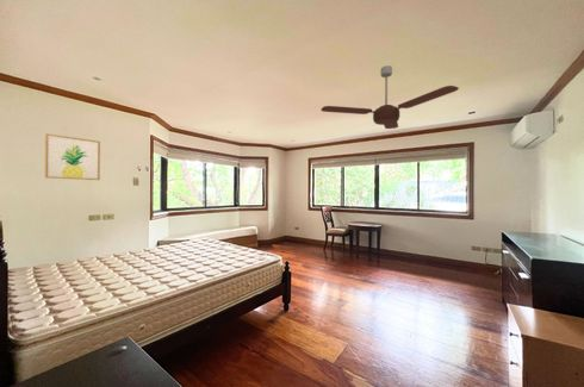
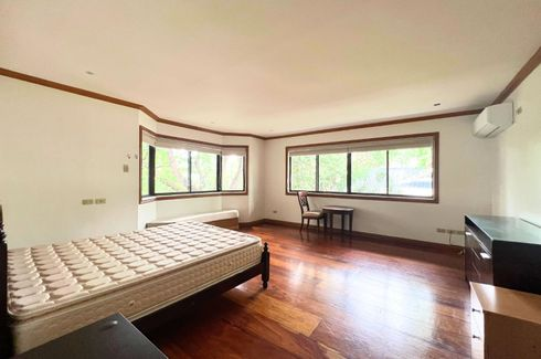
- ceiling fan (385, 99)
- wall art (74, 158)
